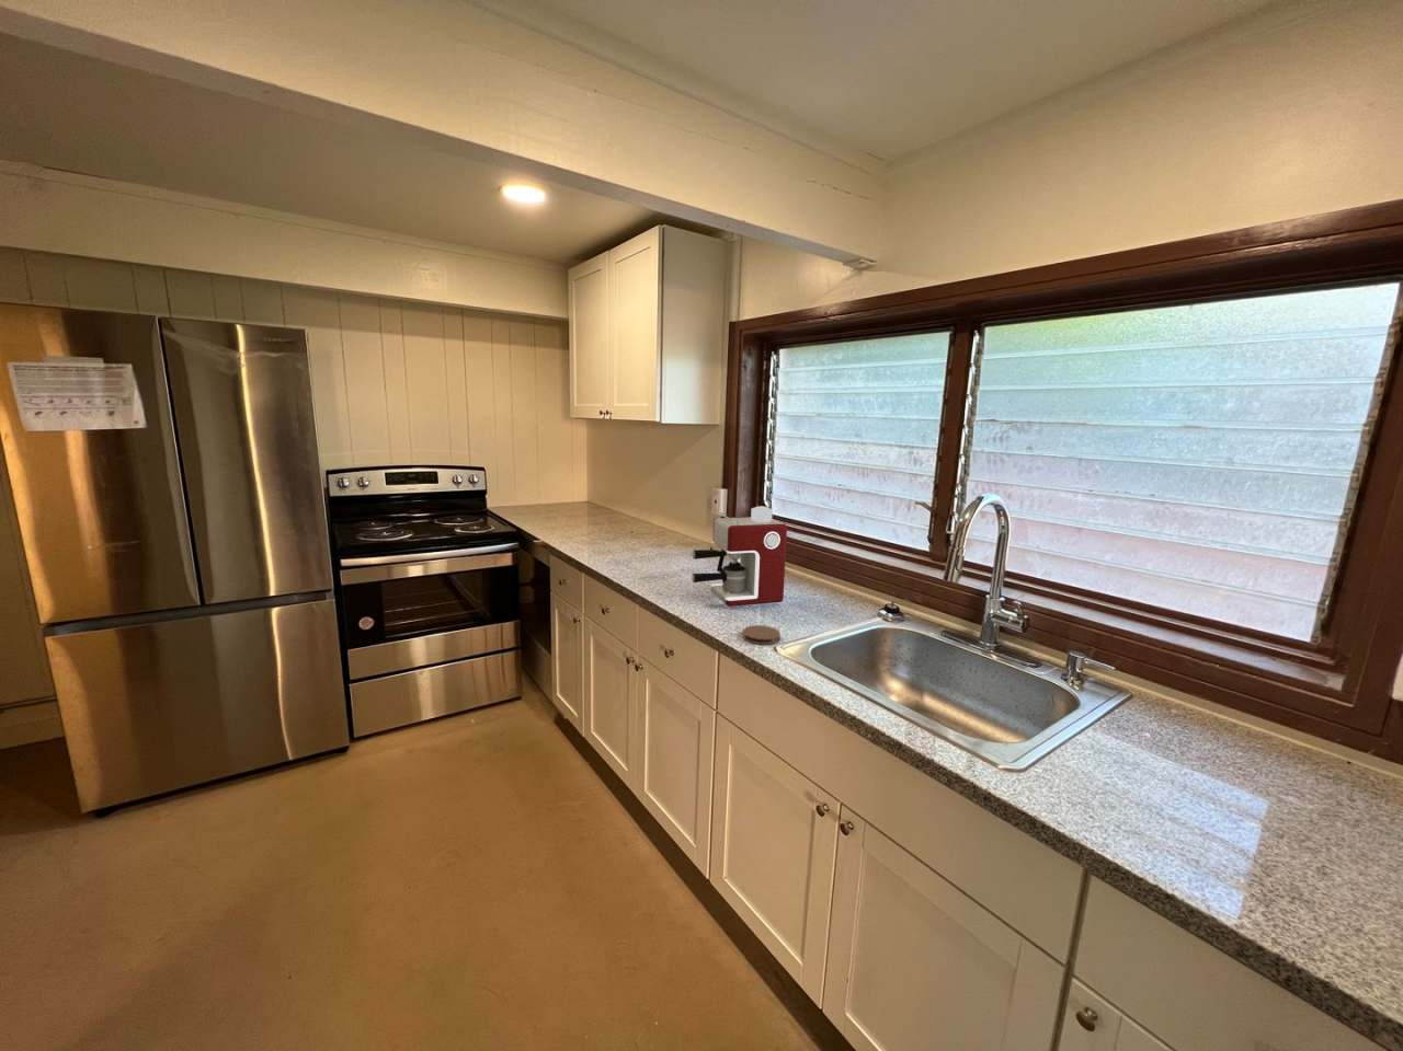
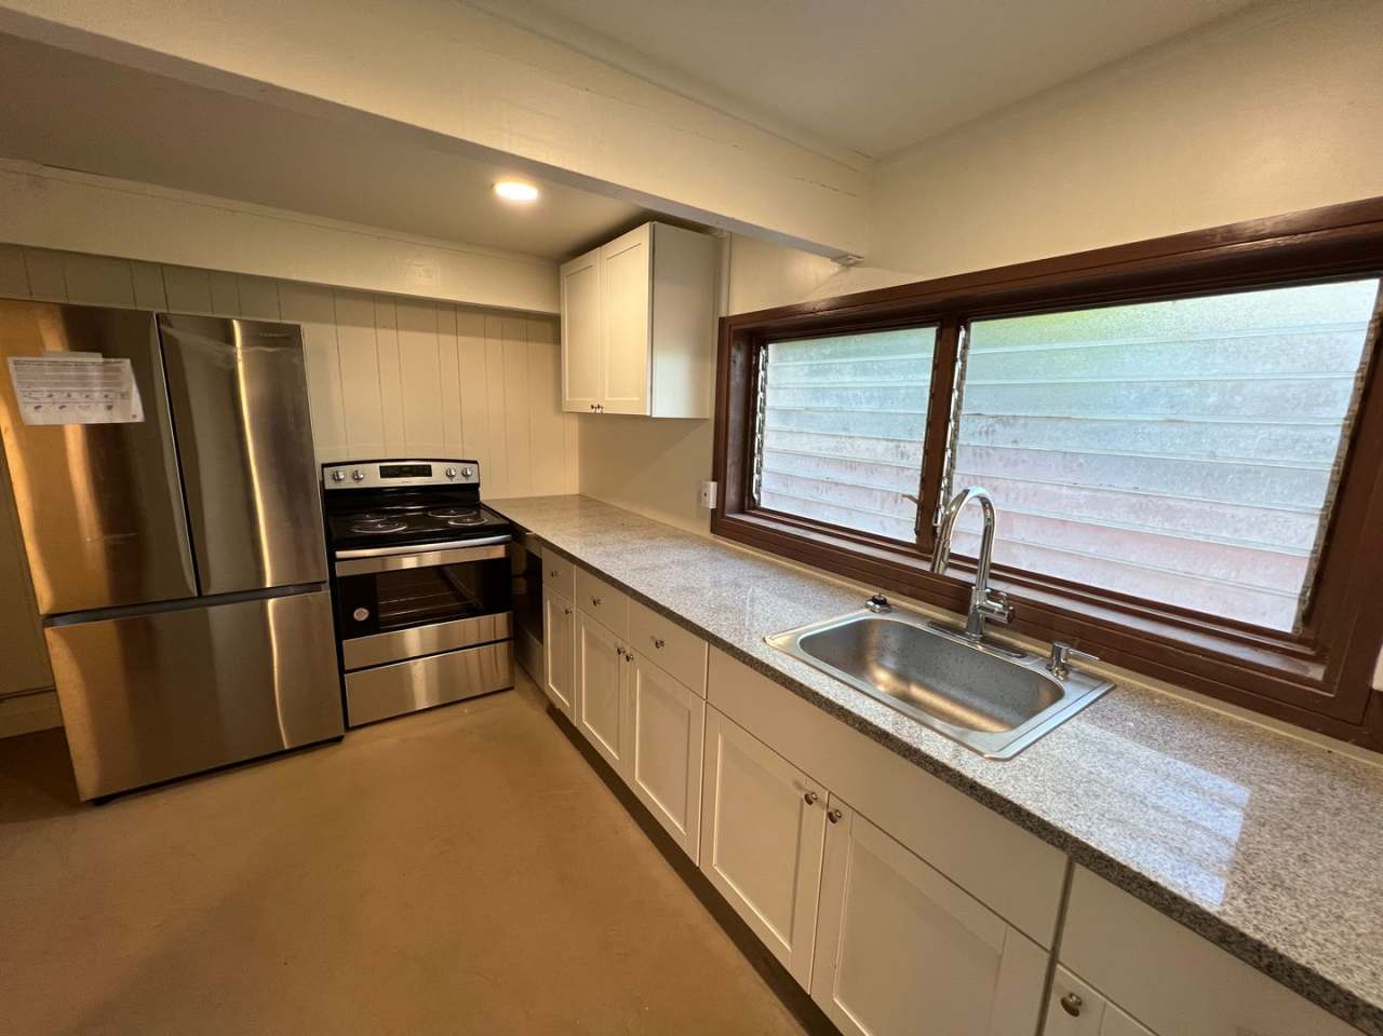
- coaster (761, 634)
- coffee maker (736, 554)
